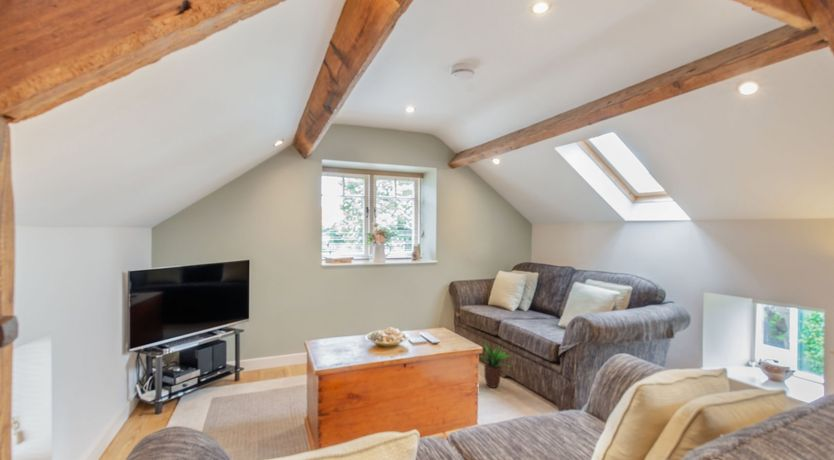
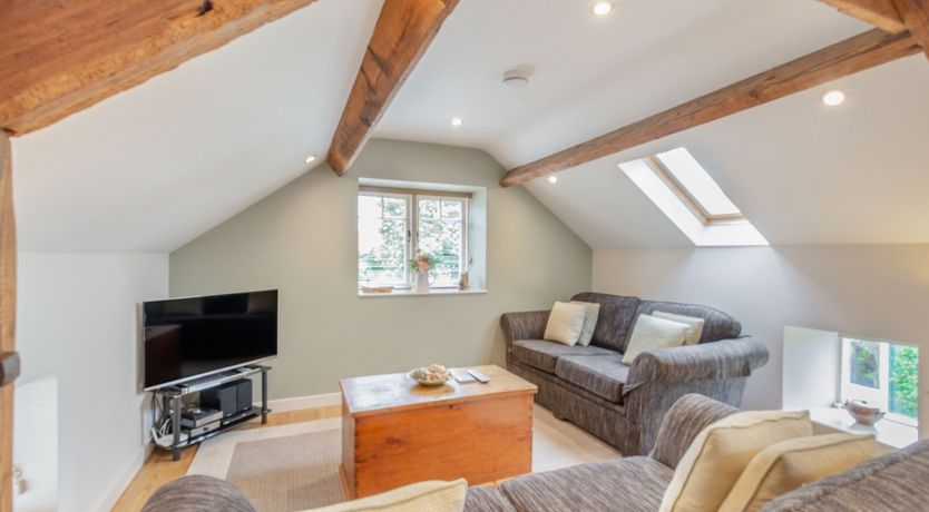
- potted plant (496, 363)
